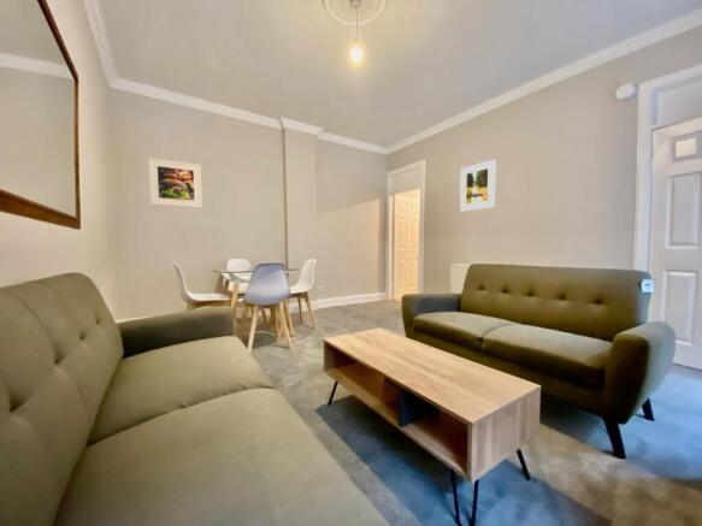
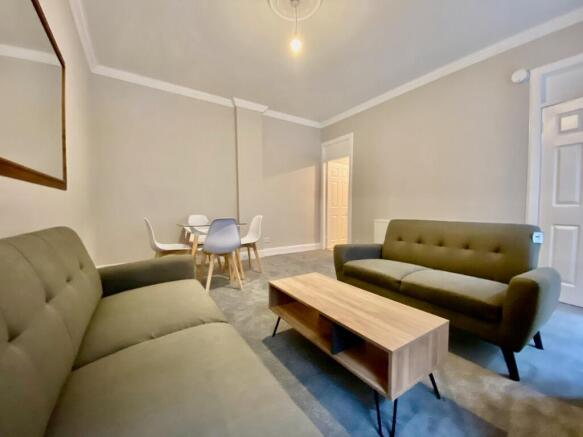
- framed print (477, 187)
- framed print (176, 183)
